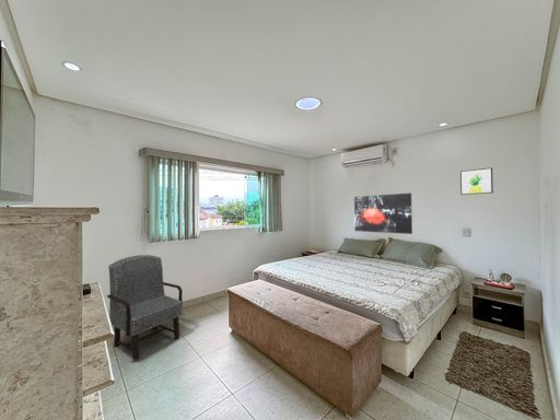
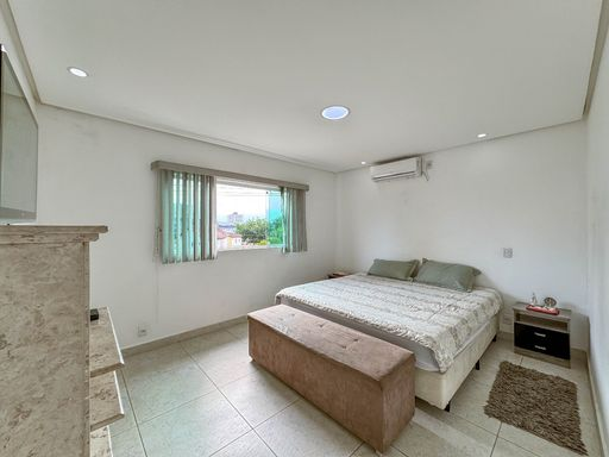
- armchair (147, 299)
- wall art (381, 213)
- wall art (476, 182)
